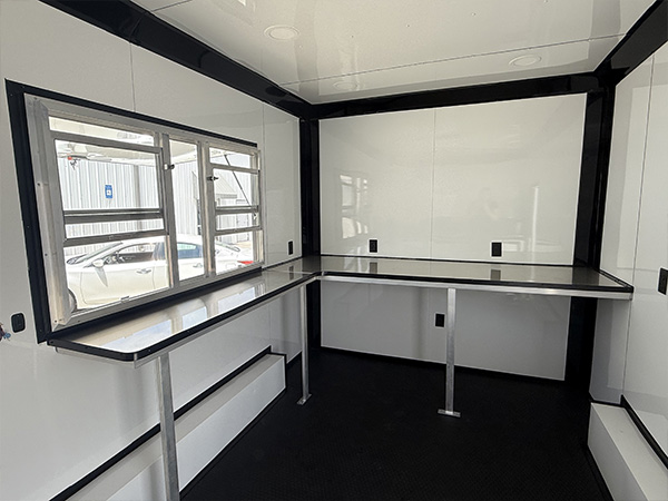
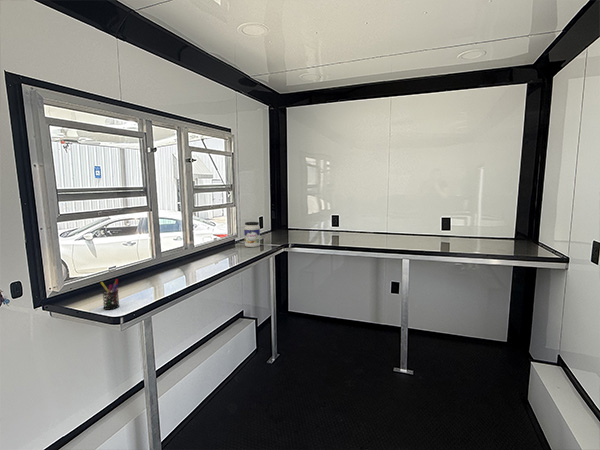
+ pen holder (112, 292)
+ jar (252, 234)
